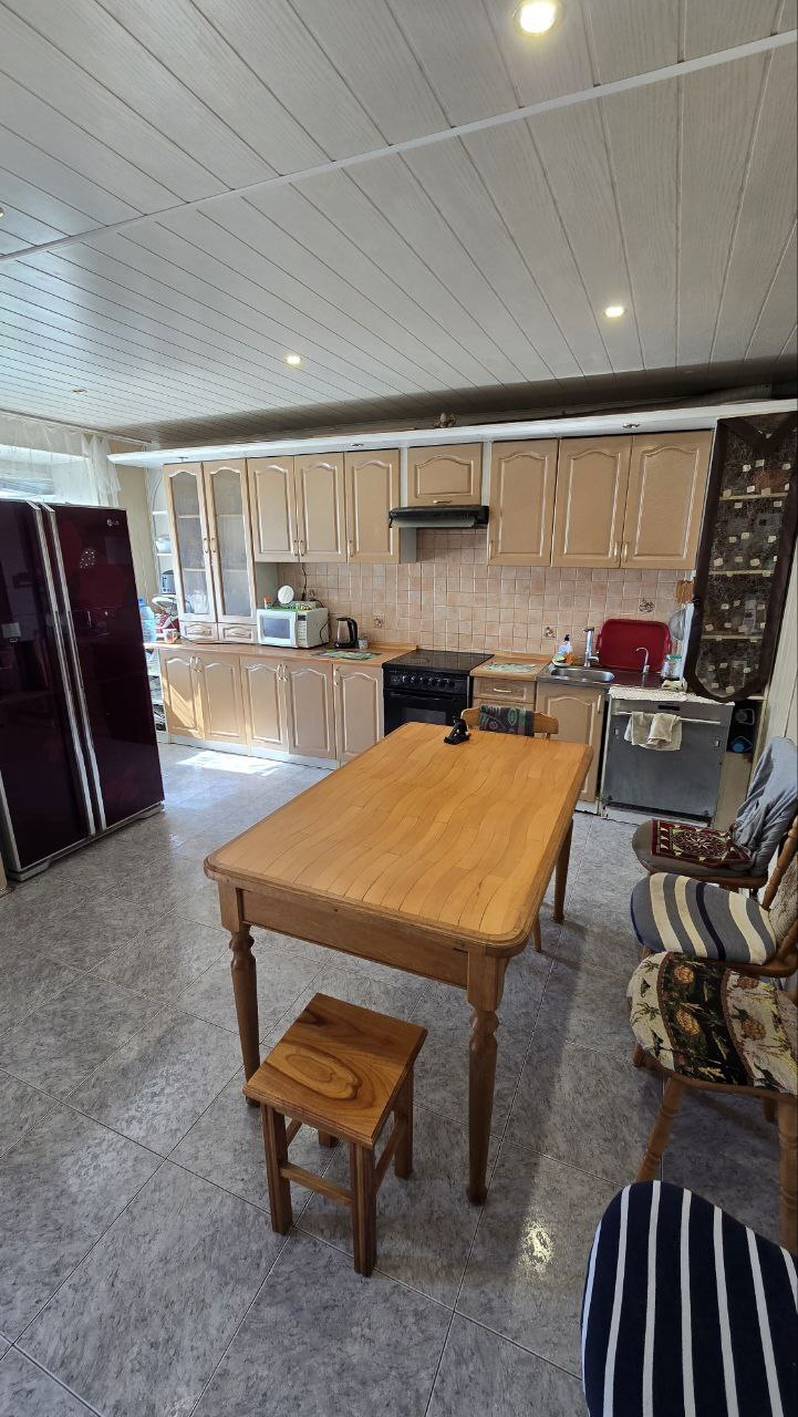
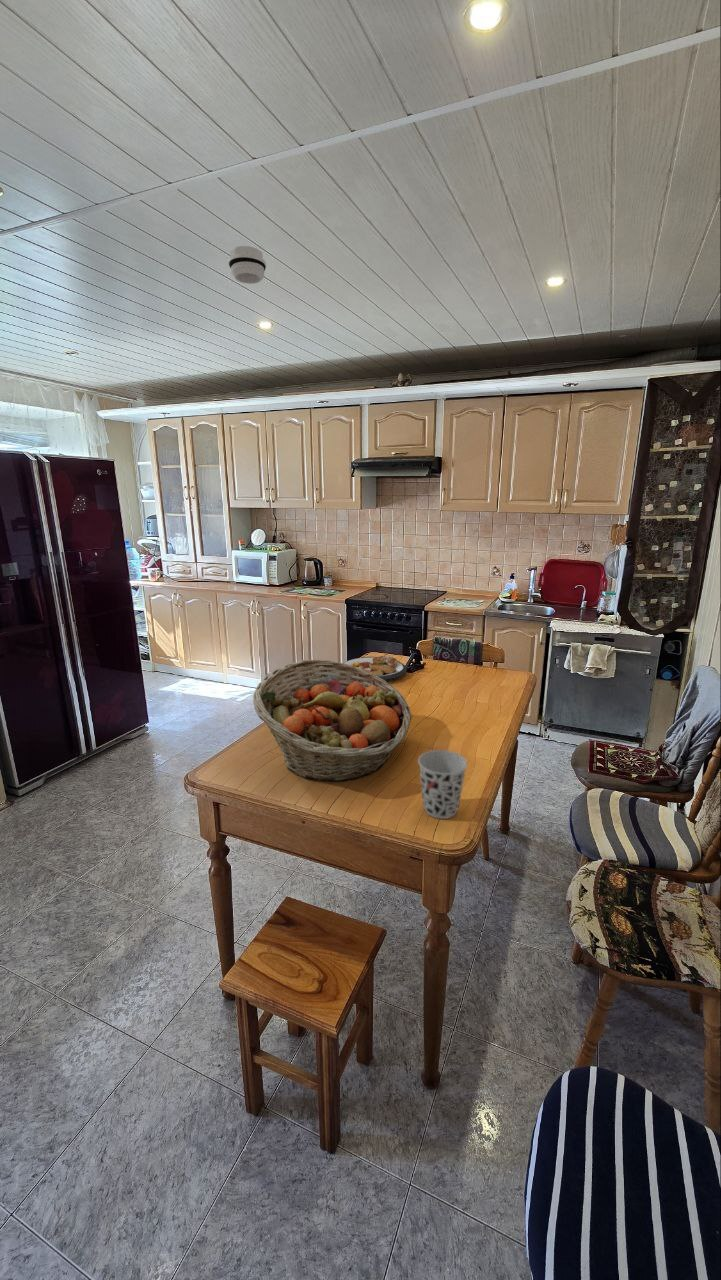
+ smoke detector (247, 265)
+ plate (372, 666)
+ cup (441, 785)
+ fruit basket (335, 714)
